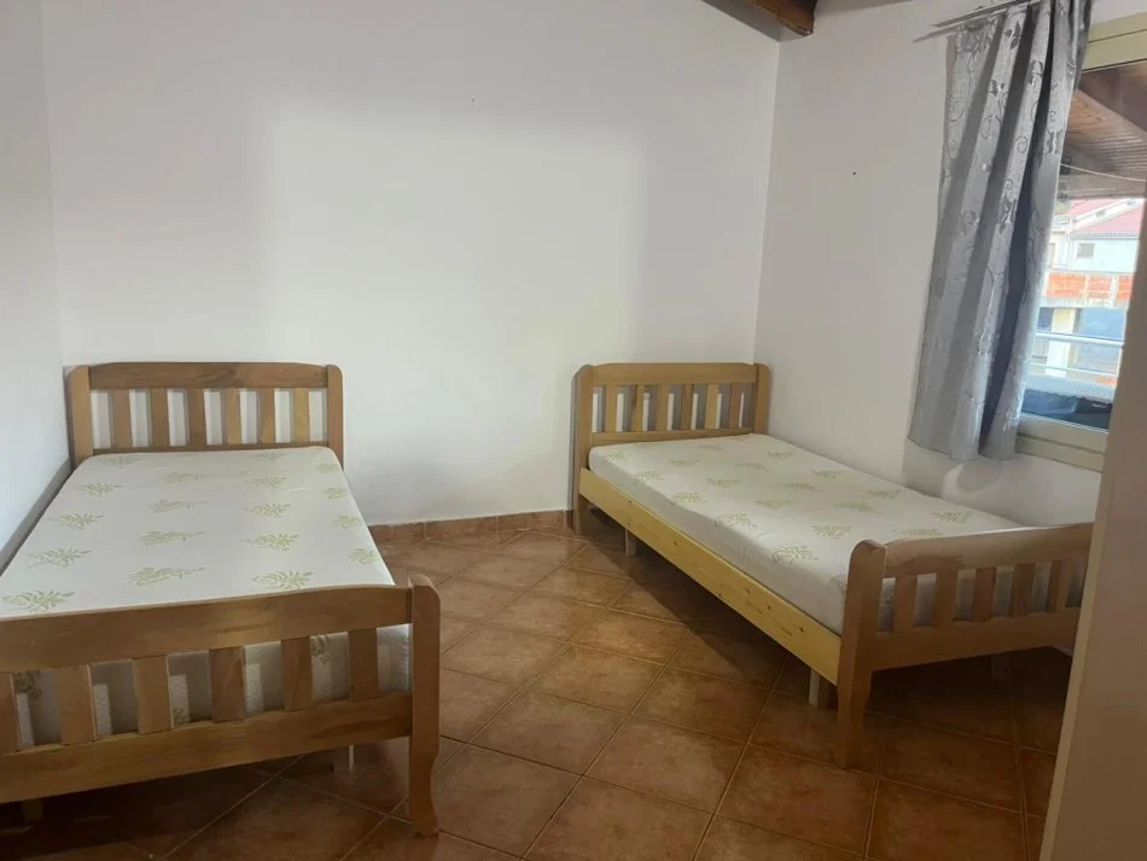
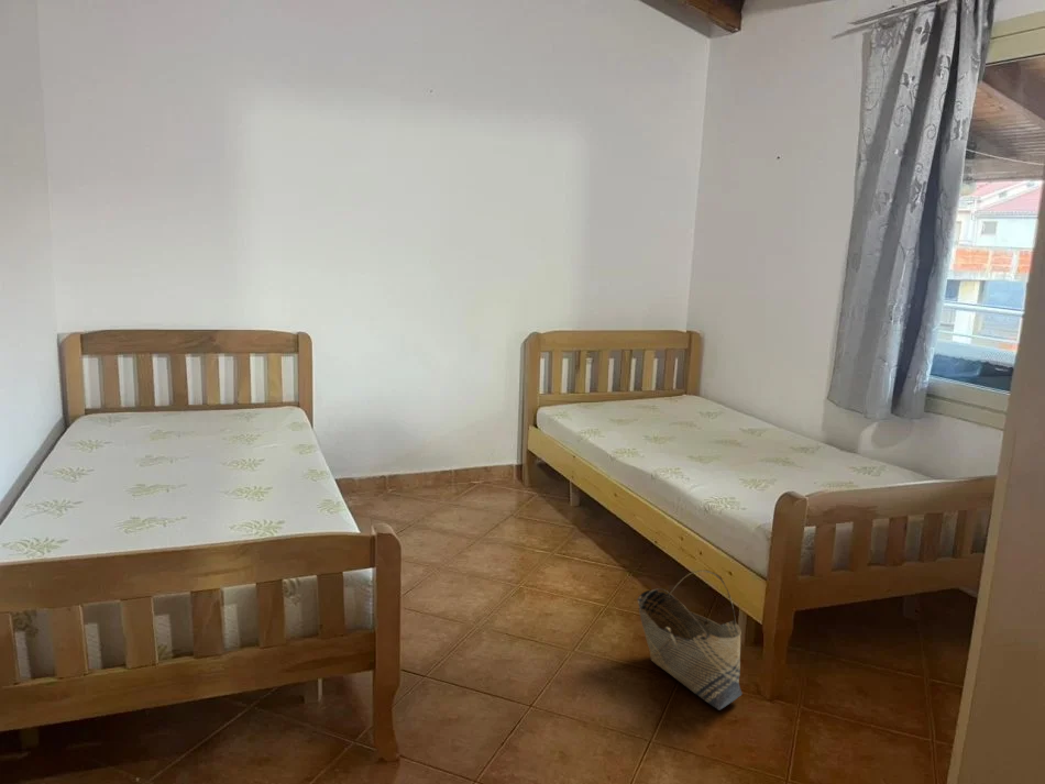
+ basket (685, 630)
